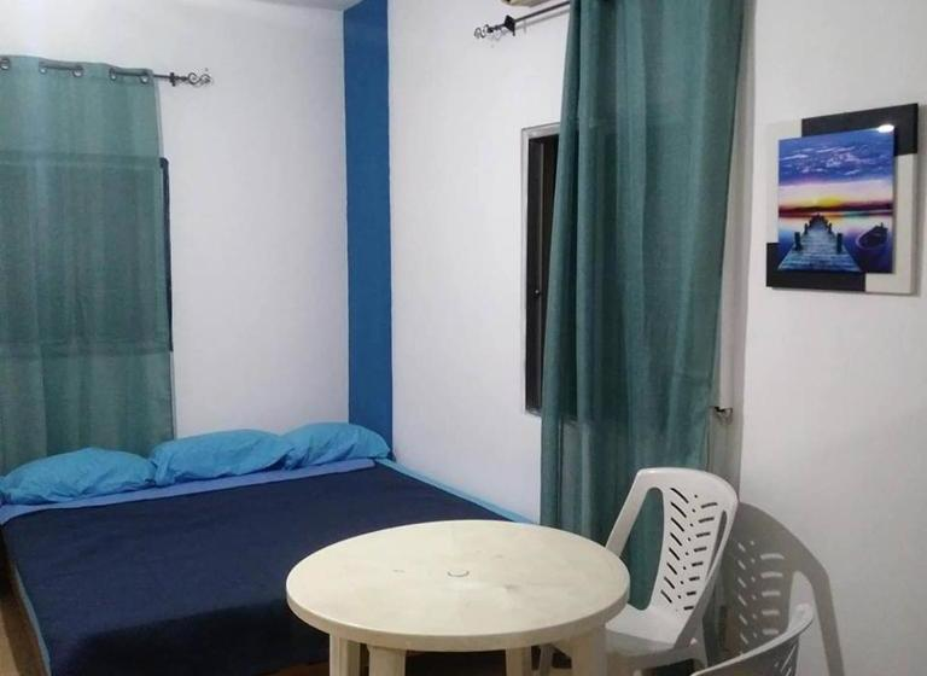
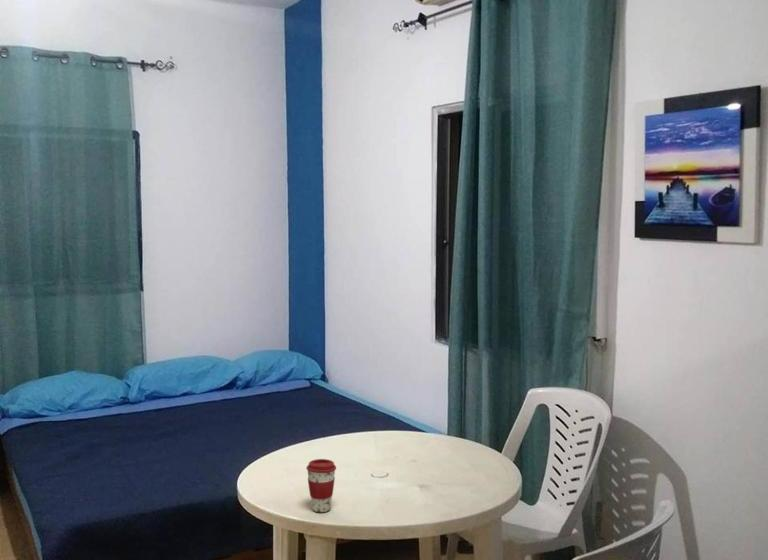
+ coffee cup (321, 485)
